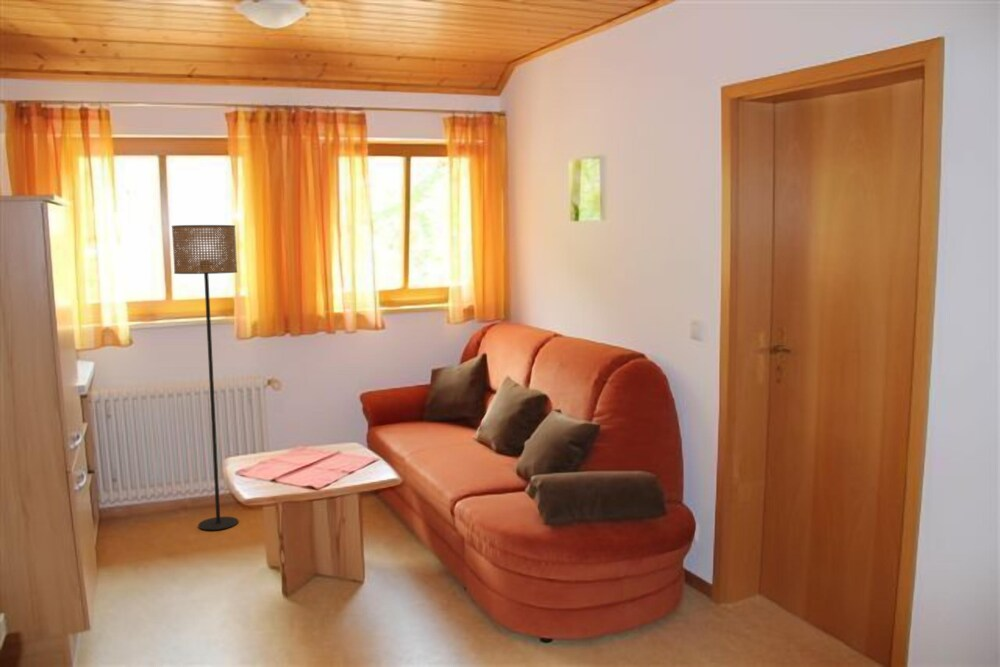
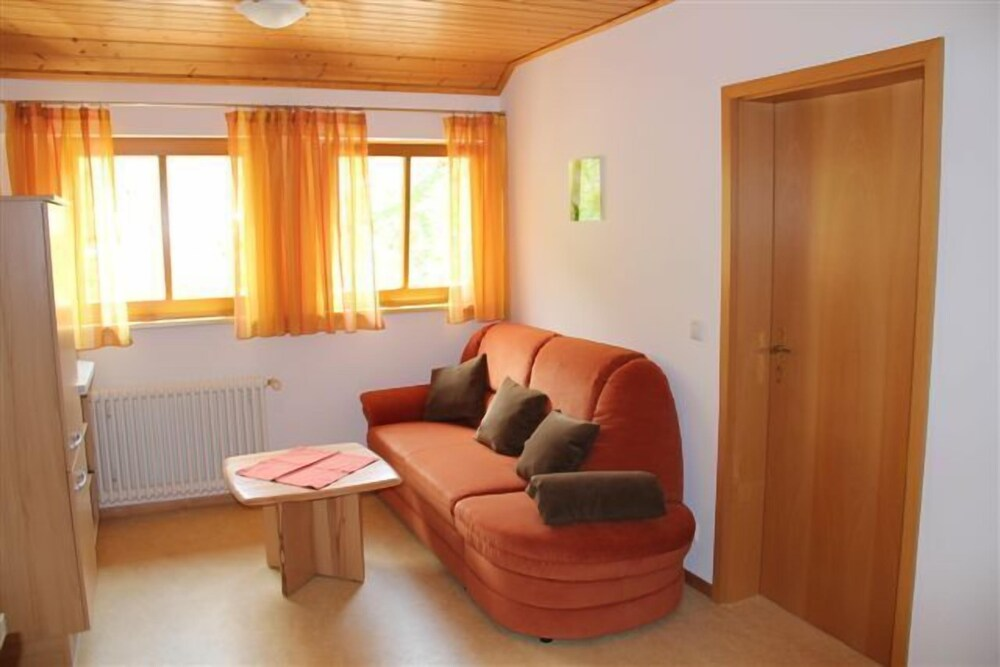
- floor lamp (211, 377)
